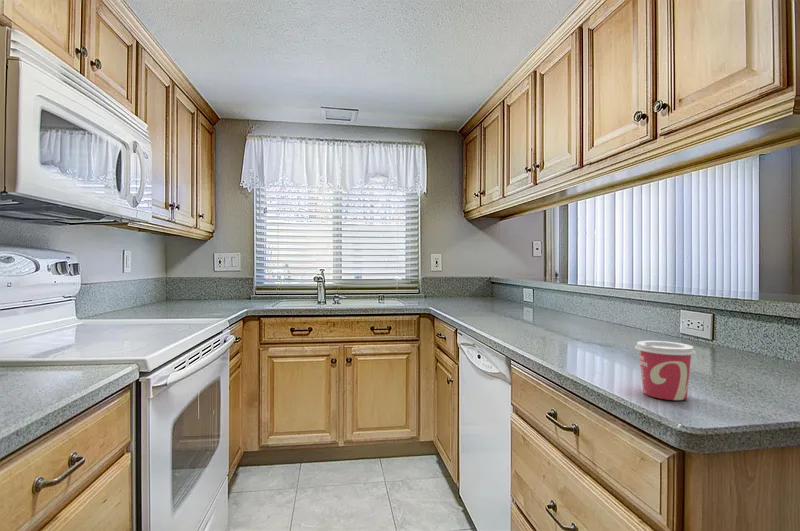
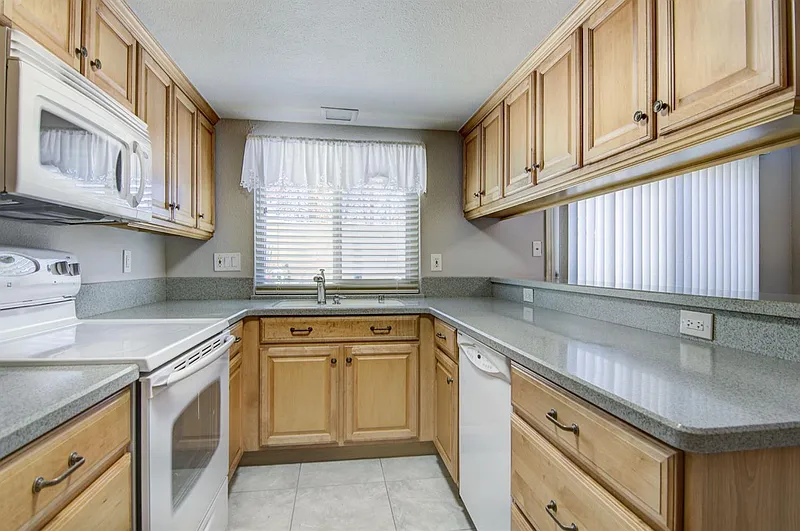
- cup (664, 369)
